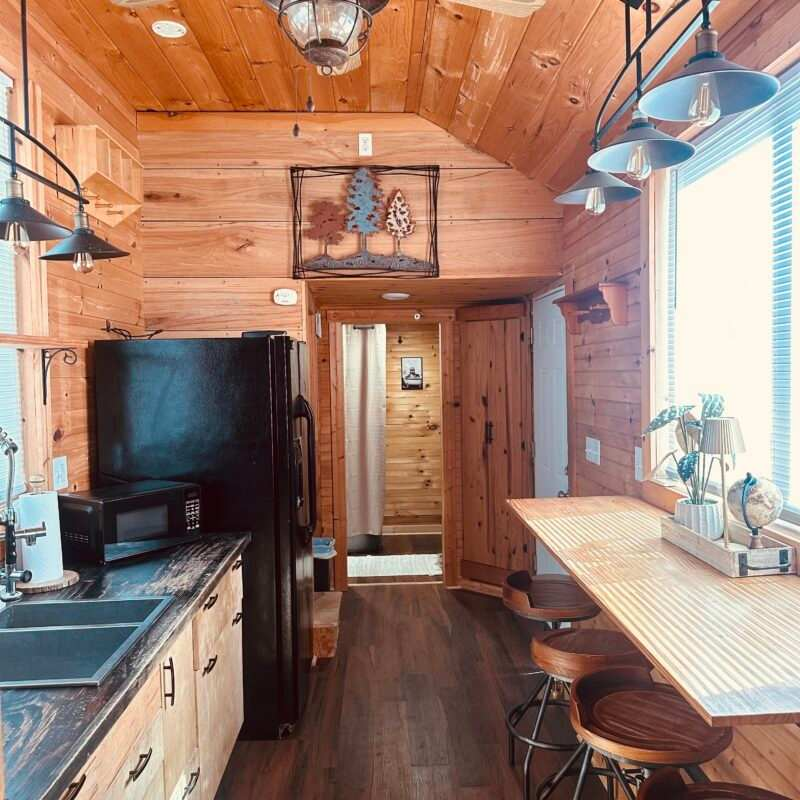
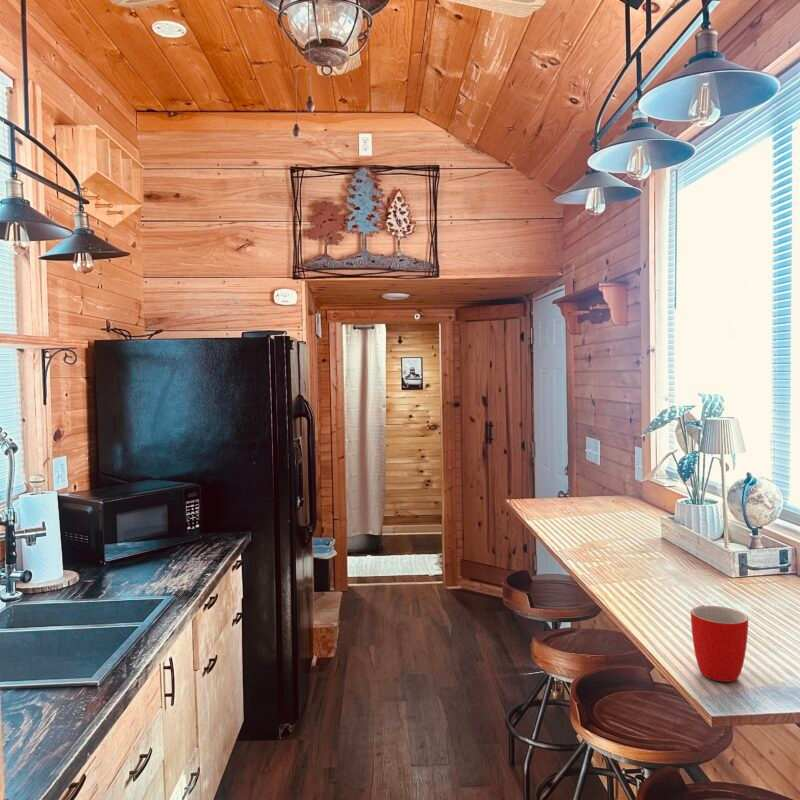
+ mug (714, 640)
